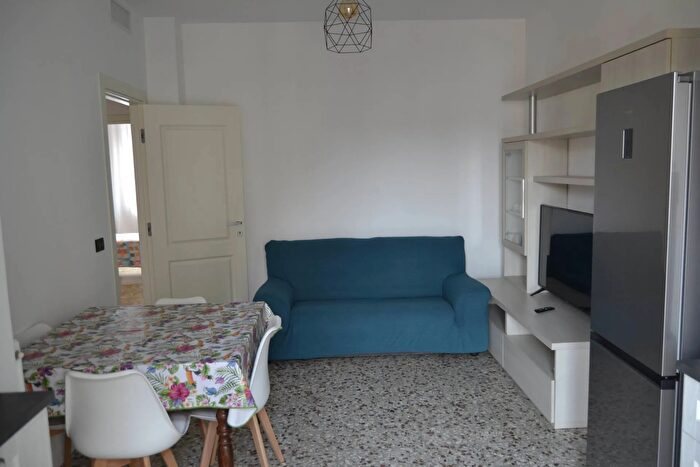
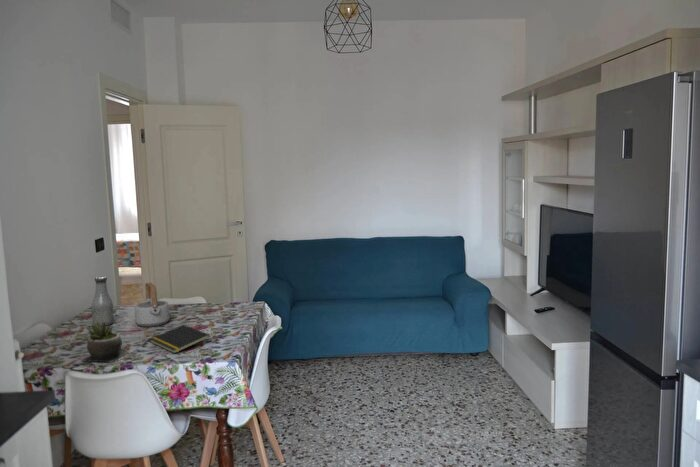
+ teapot (152, 304)
+ notepad (179, 338)
+ bottle (101, 301)
+ succulent plant (104, 338)
